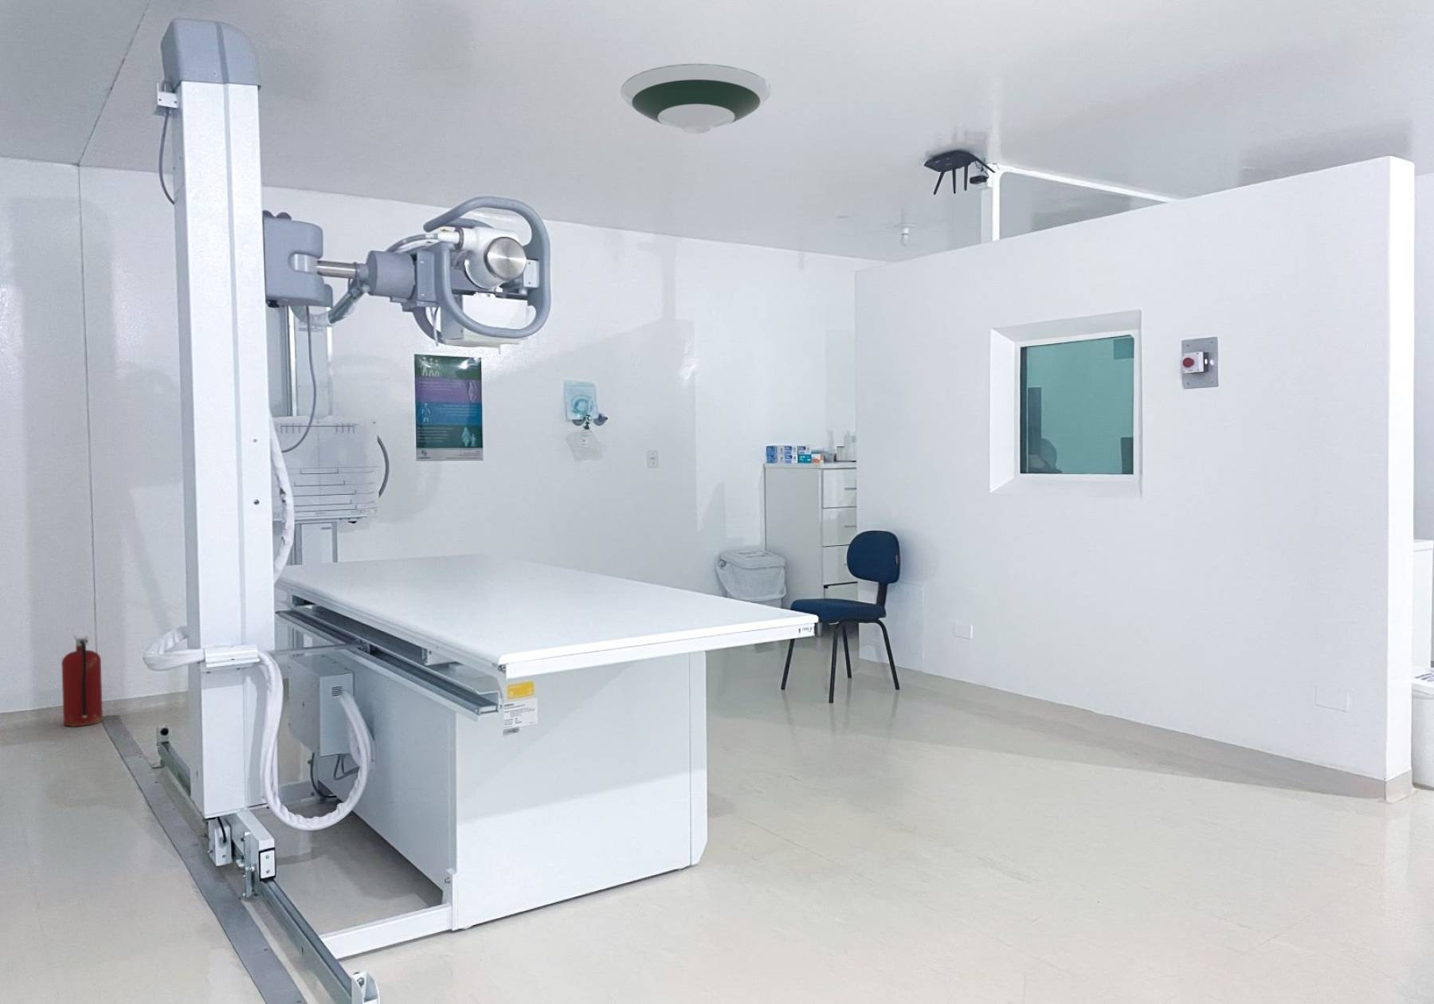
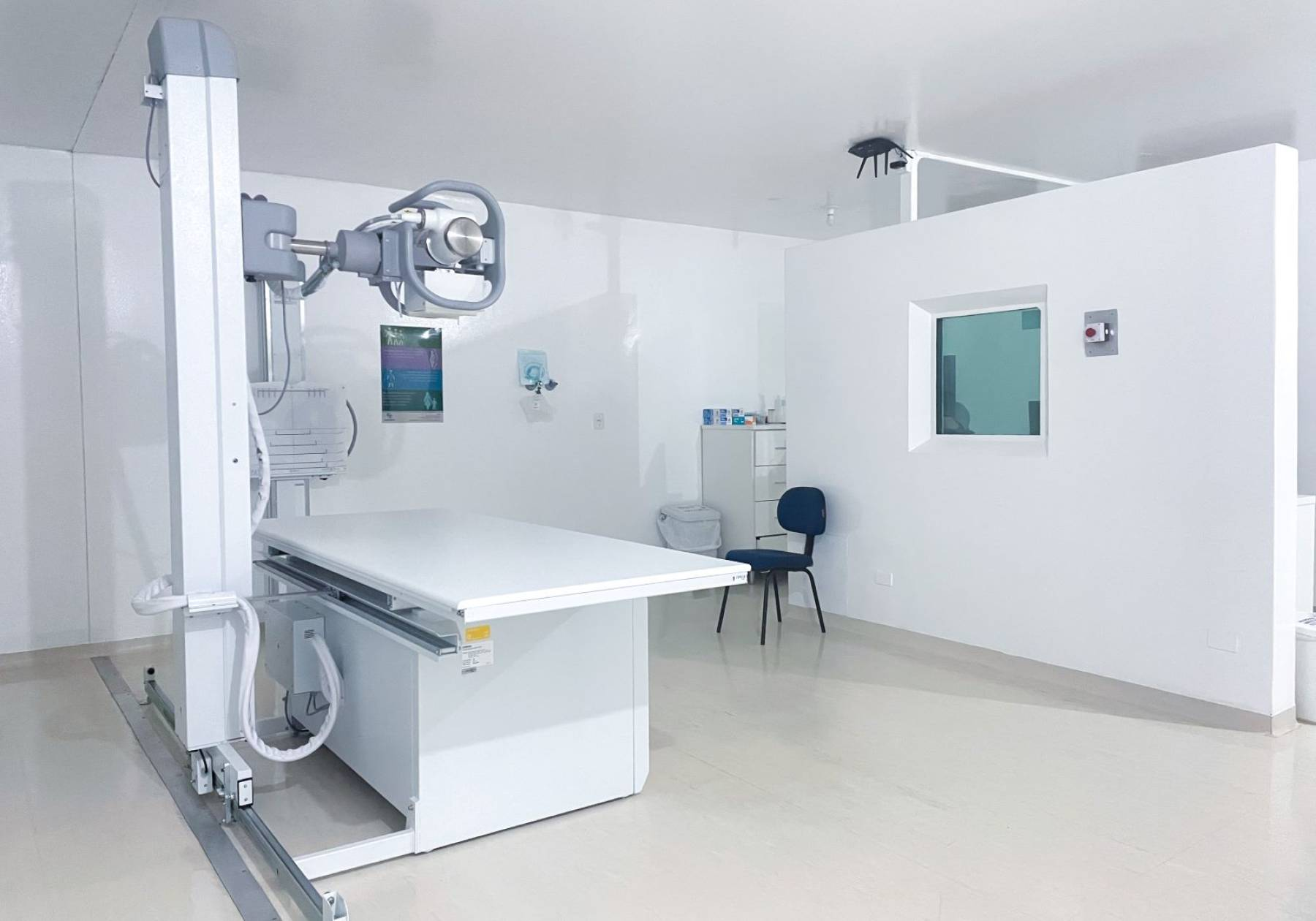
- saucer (695, 111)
- fire extinguisher (82, 677)
